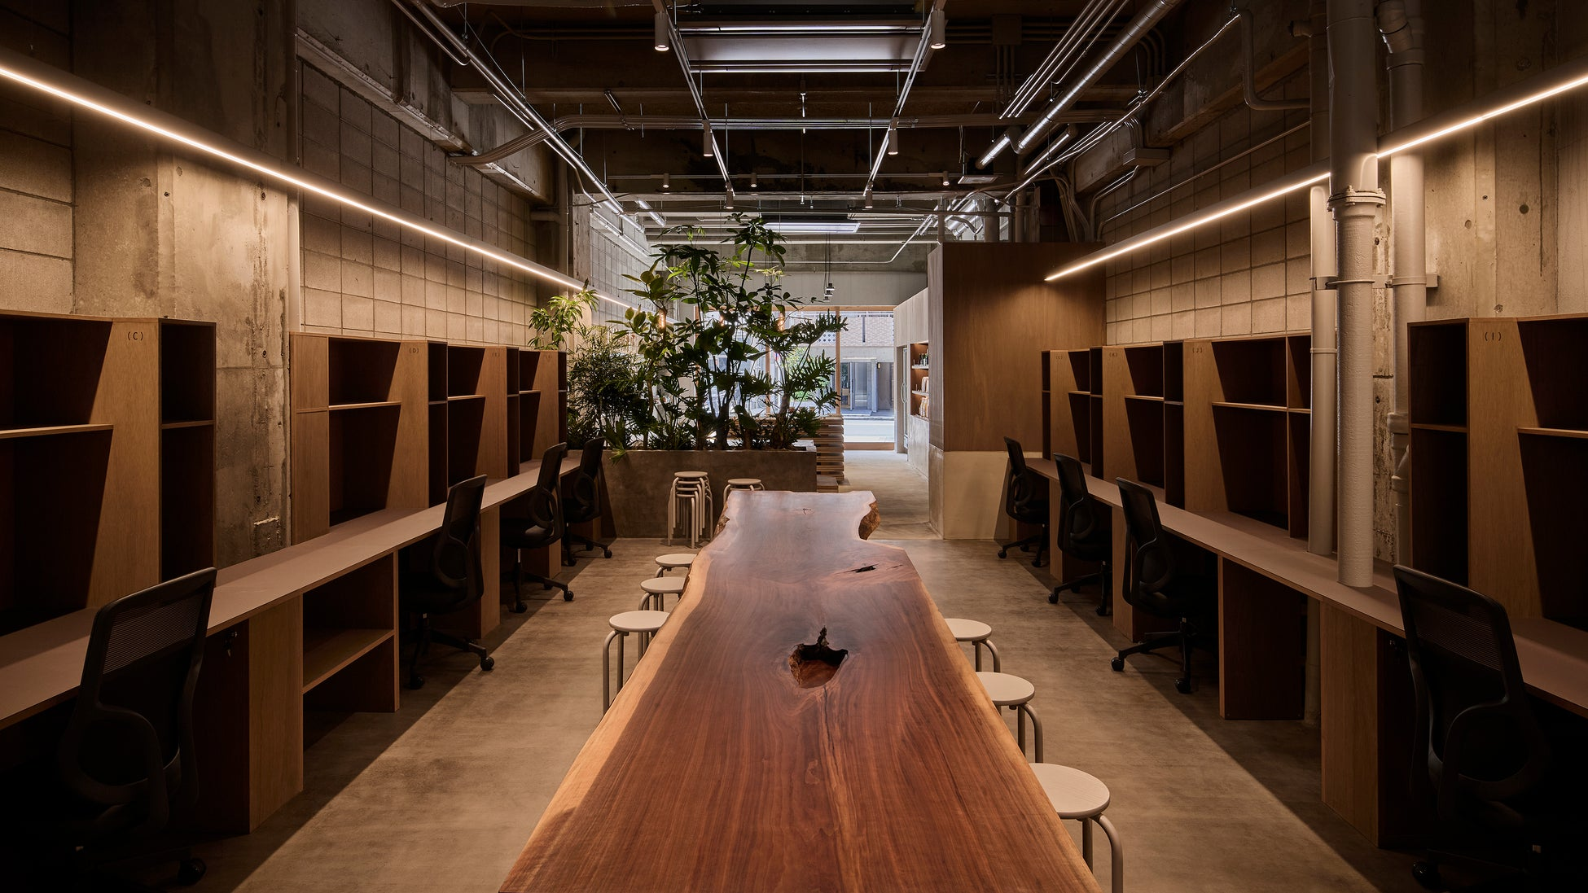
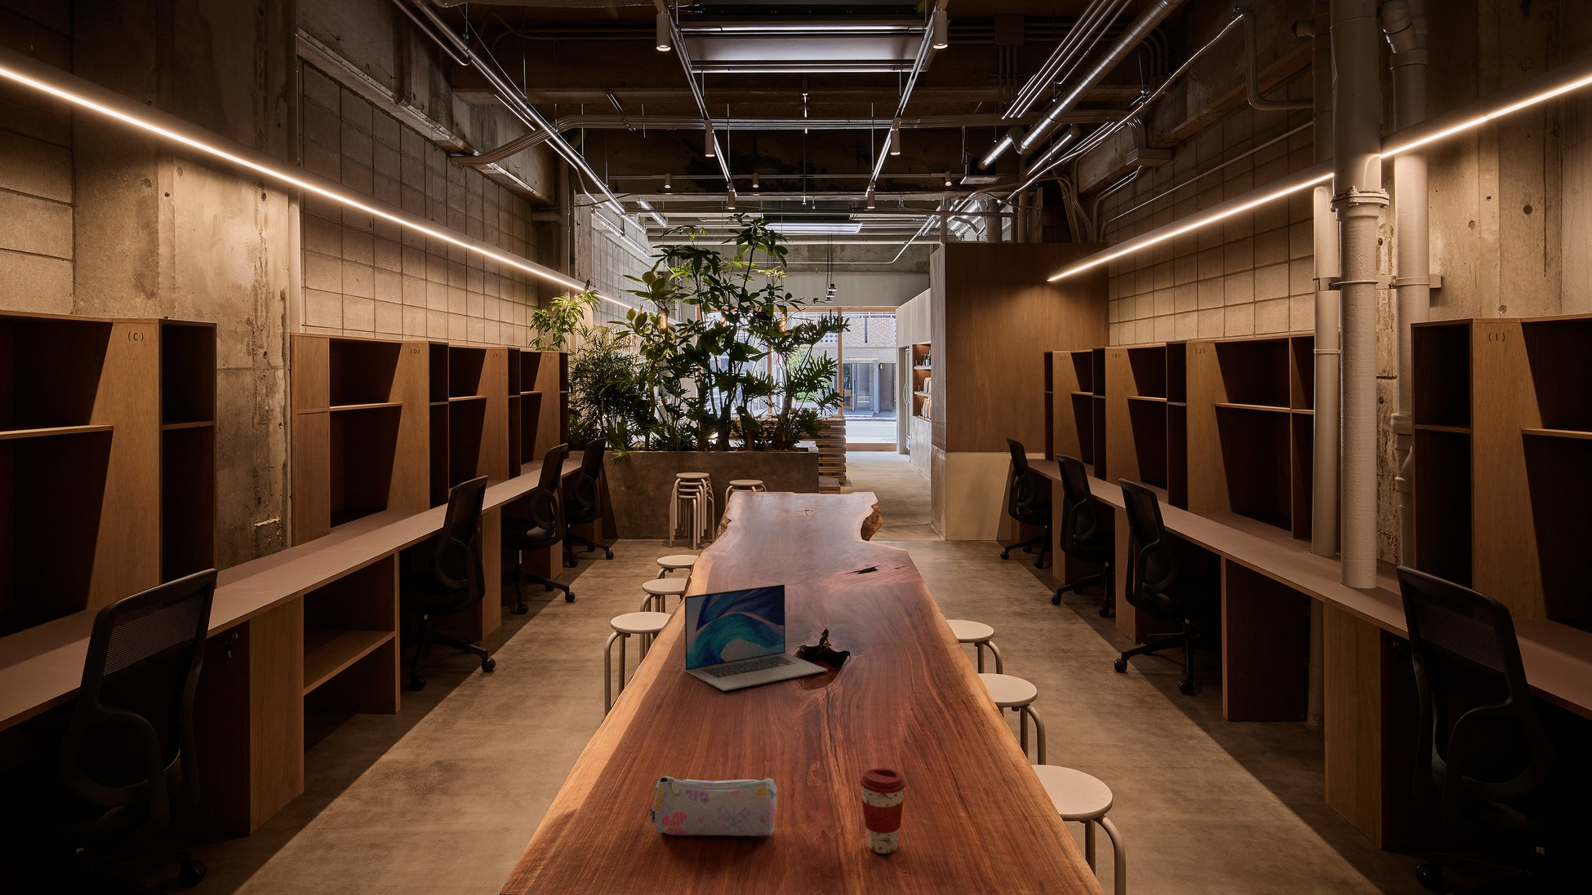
+ pencil case (716, 803)
+ laptop (756, 633)
+ coffee cup (882, 810)
